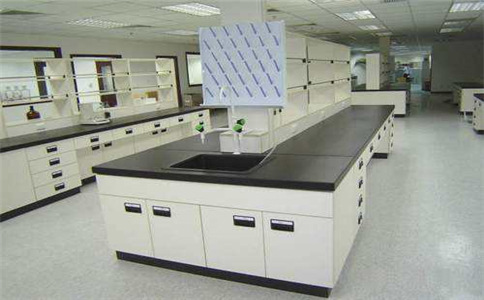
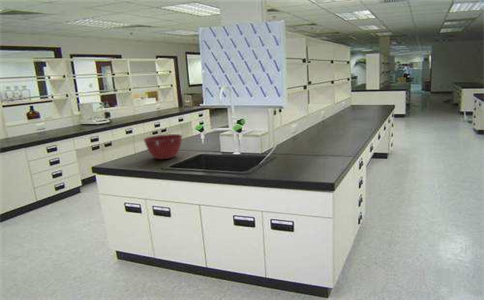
+ mixing bowl (164, 147)
